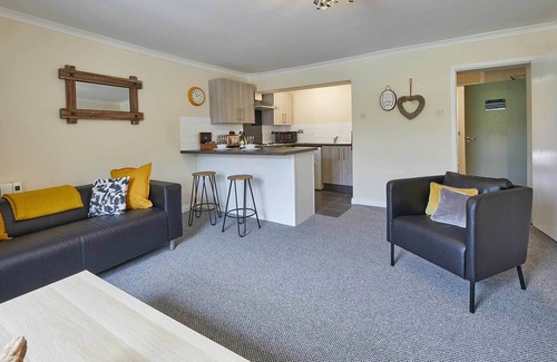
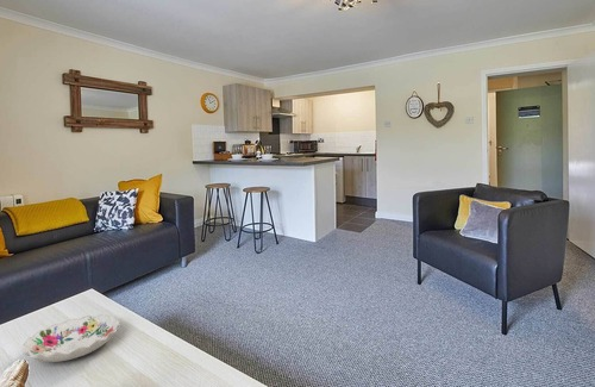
+ decorative bowl (74, 341)
